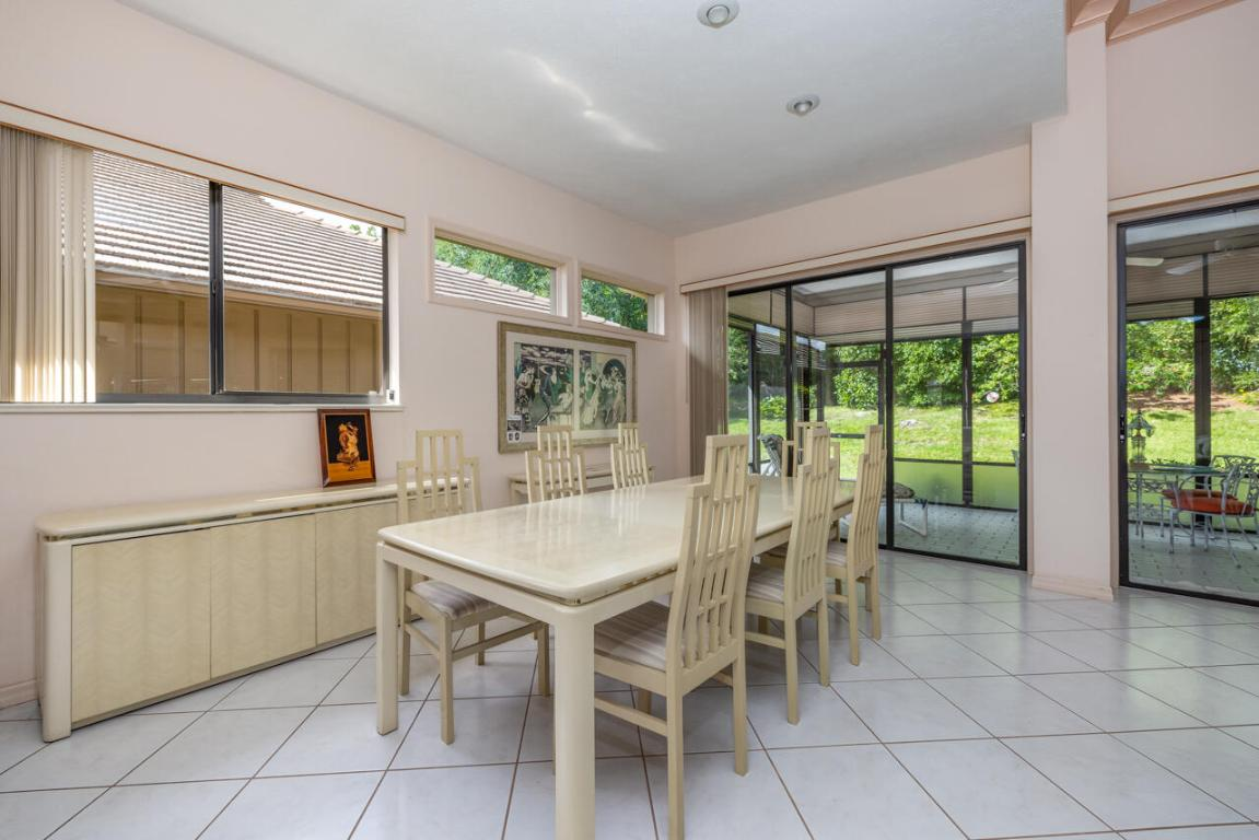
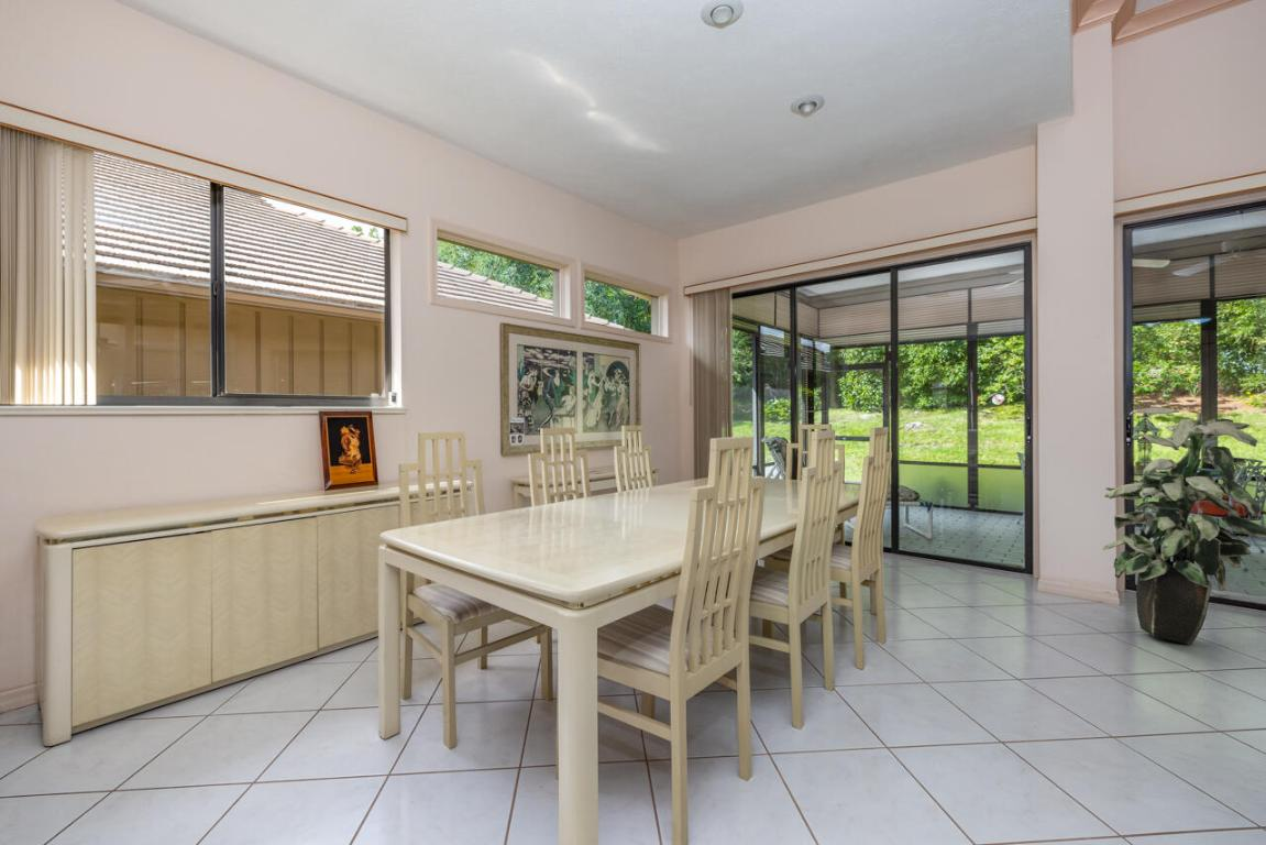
+ indoor plant (1174, 522)
